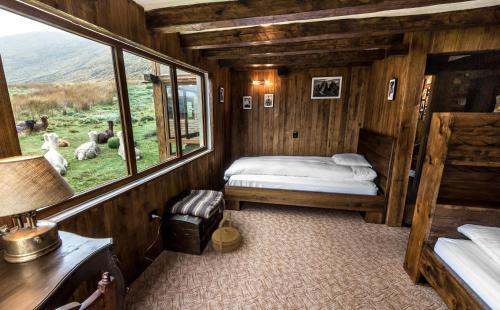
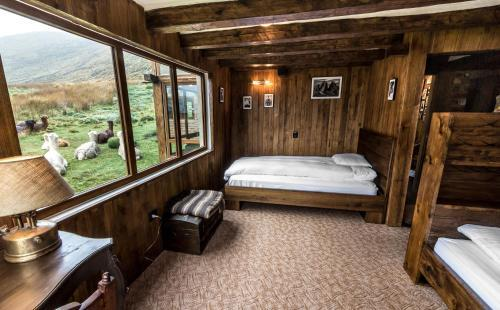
- basket (225, 230)
